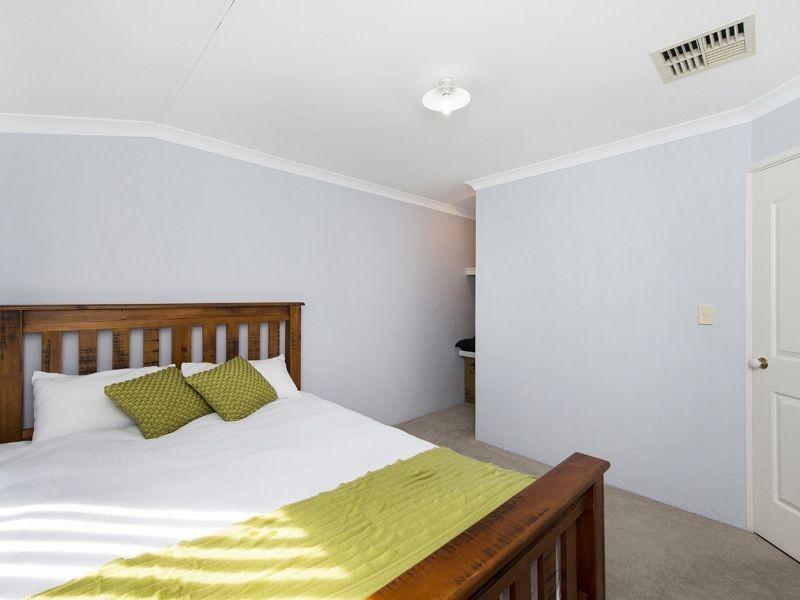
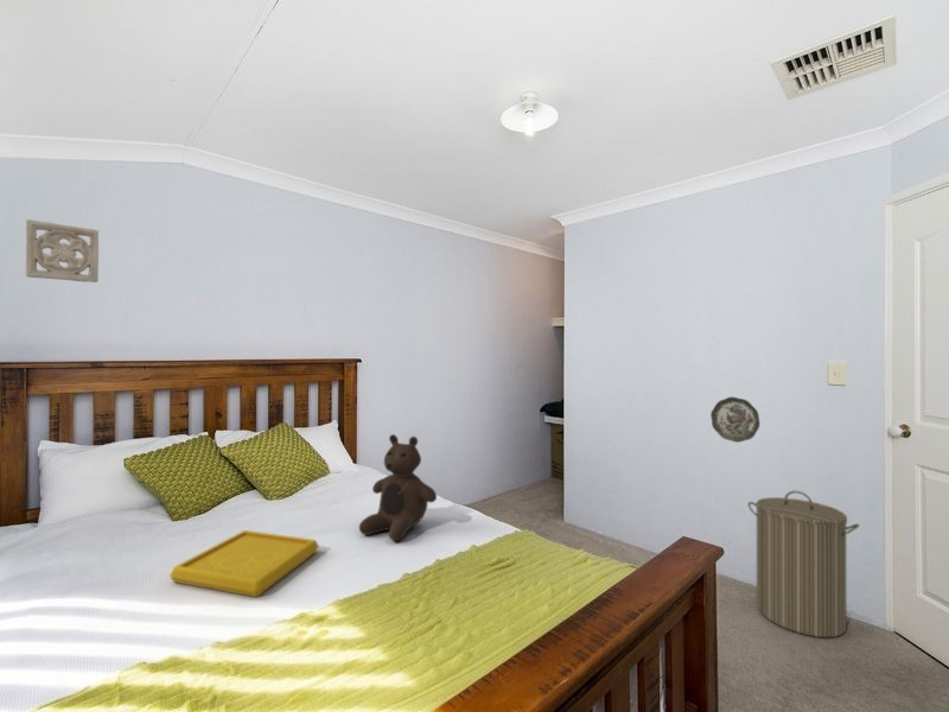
+ serving tray (249, 559)
+ laundry hamper (800, 553)
+ teddy bear (395, 483)
+ wall ornament (63, 253)
+ decorative plate (734, 419)
